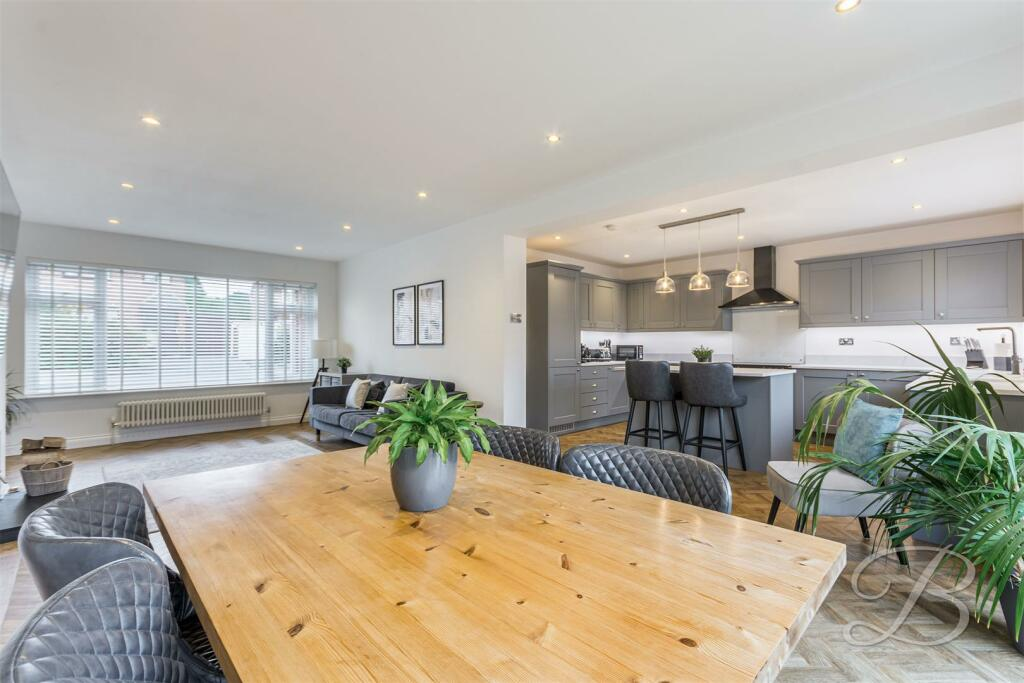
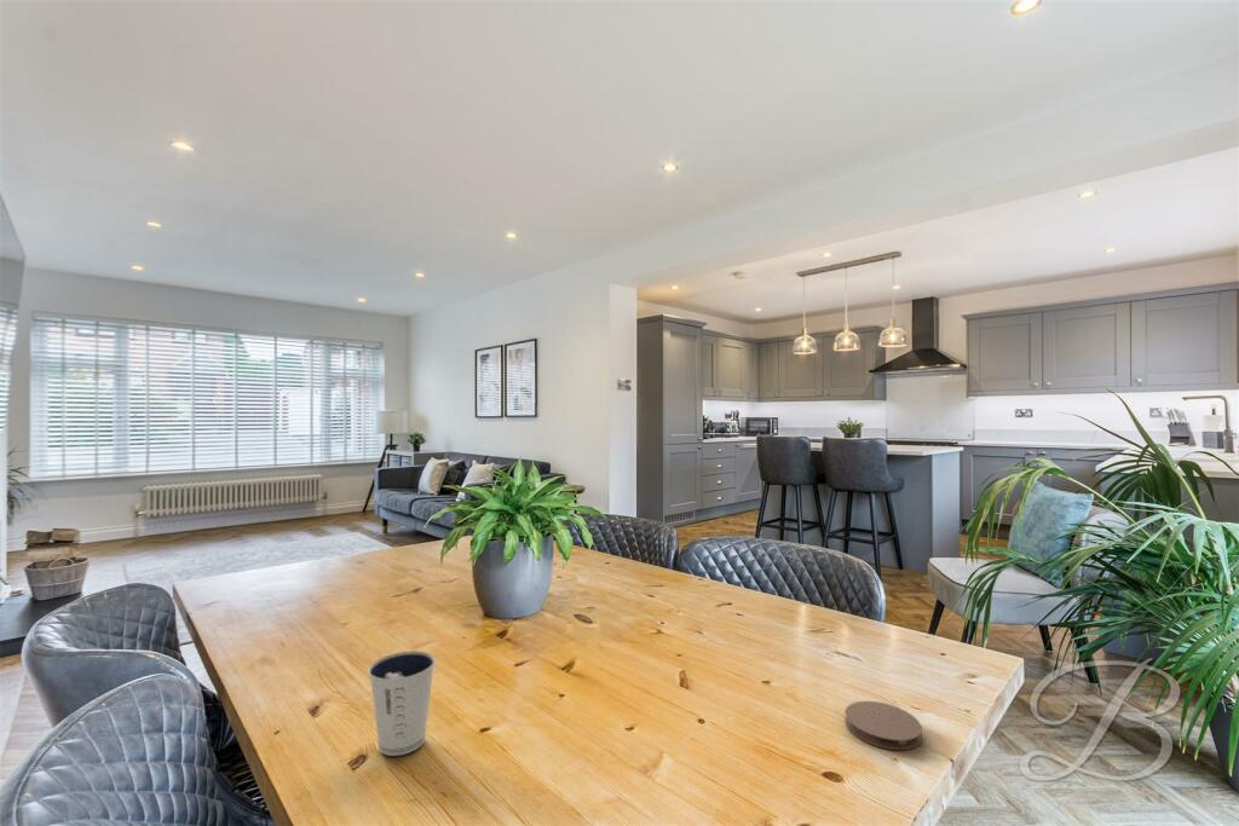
+ coaster (882, 723)
+ dixie cup (402, 704)
